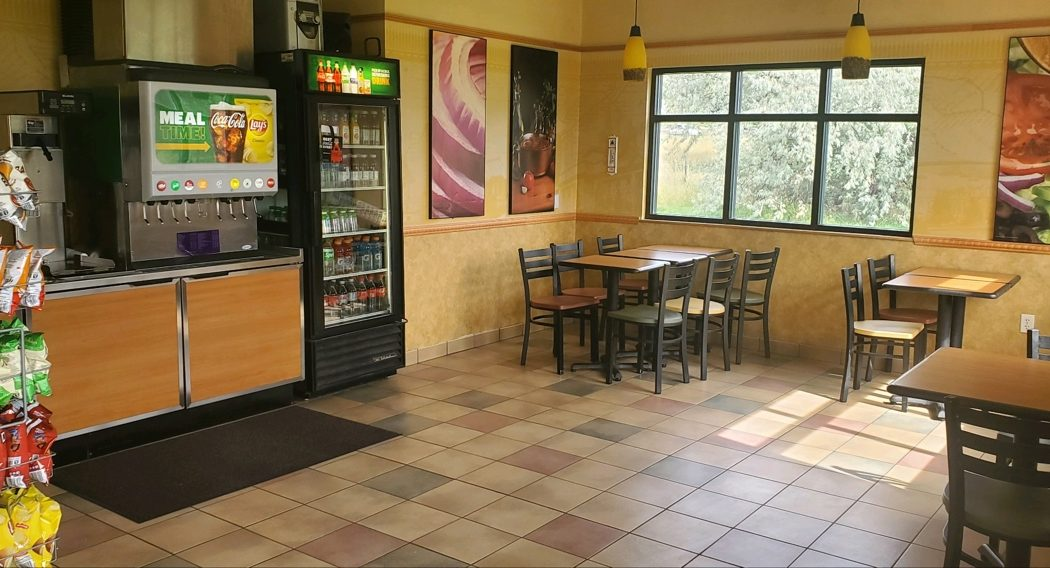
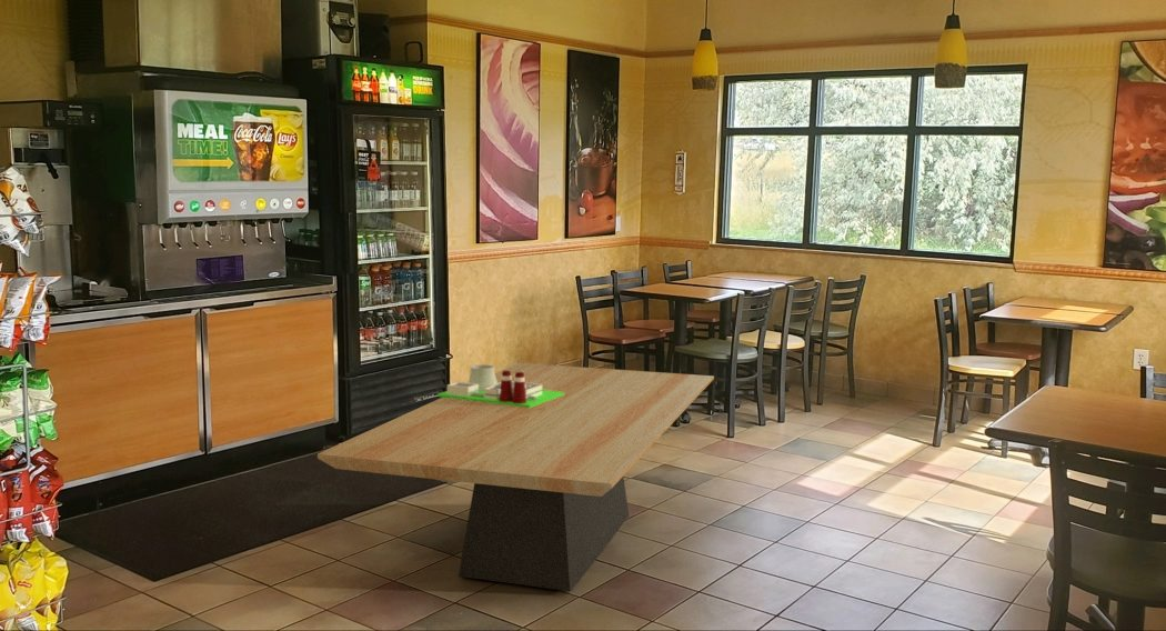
+ architectural model (501, 379)
+ dining table (552, 475)
